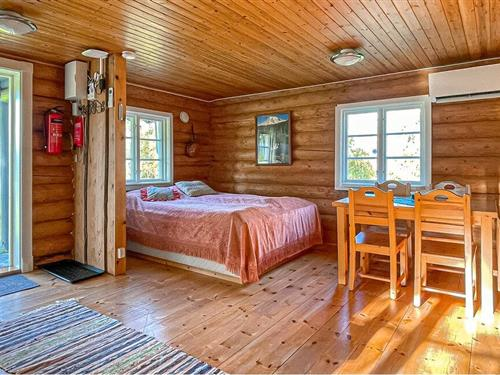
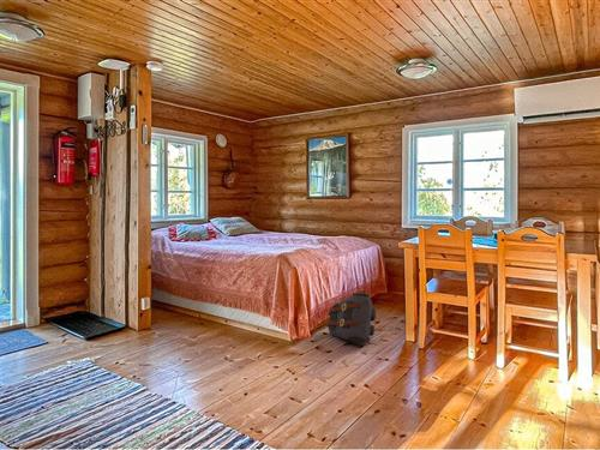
+ backpack (352, 313)
